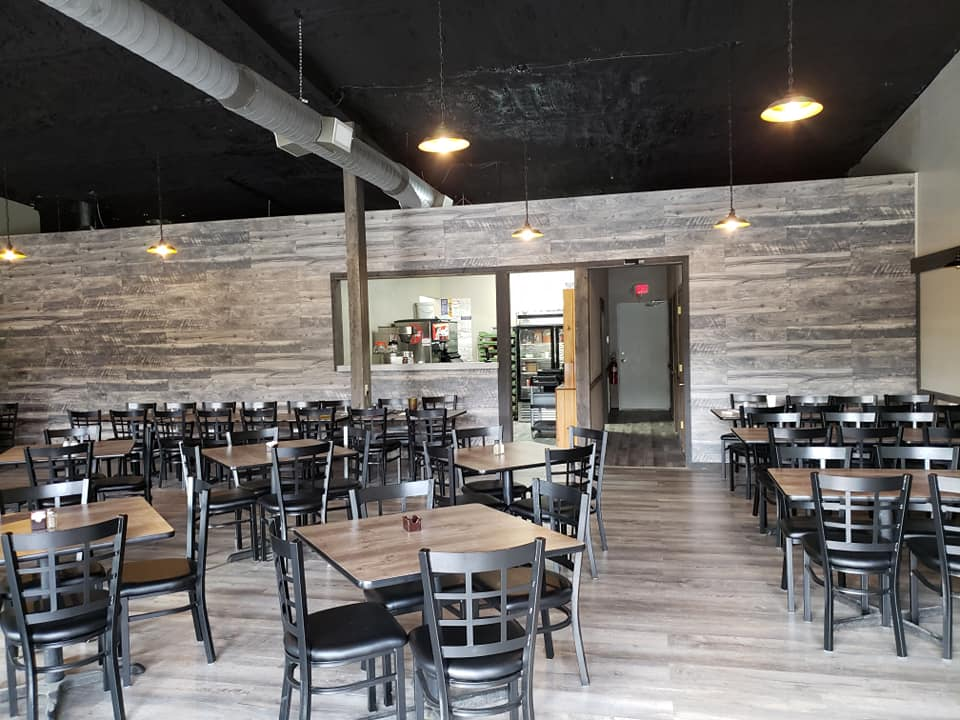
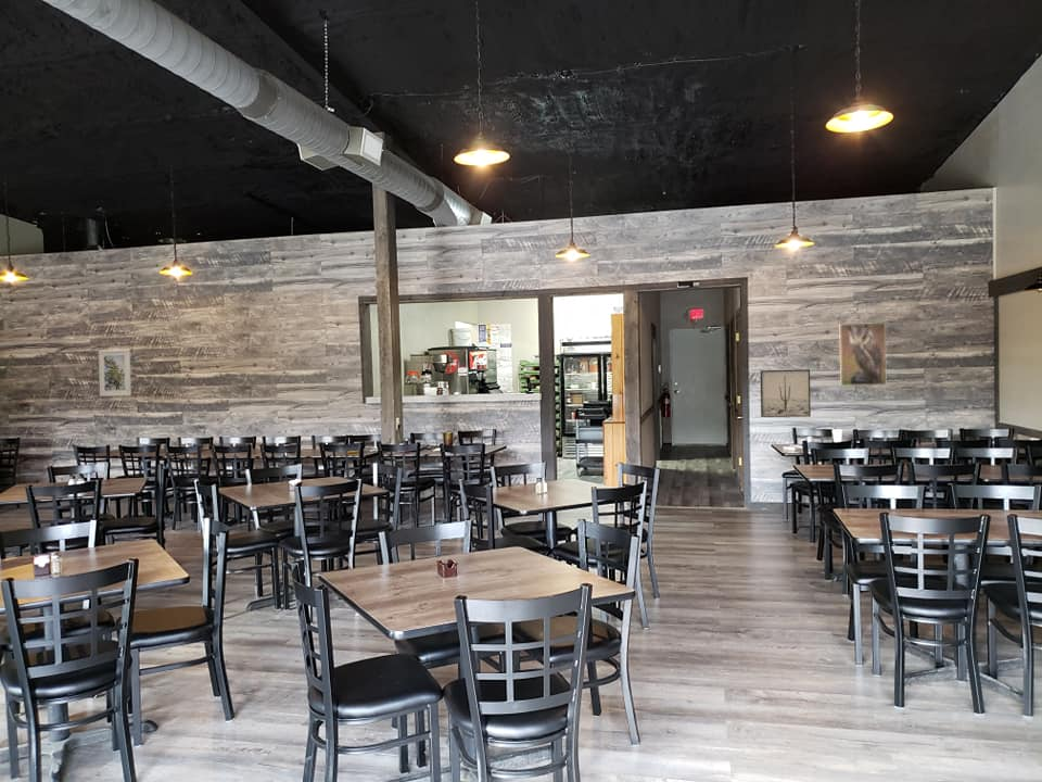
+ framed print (862, 354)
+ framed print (114, 373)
+ wall art (785, 393)
